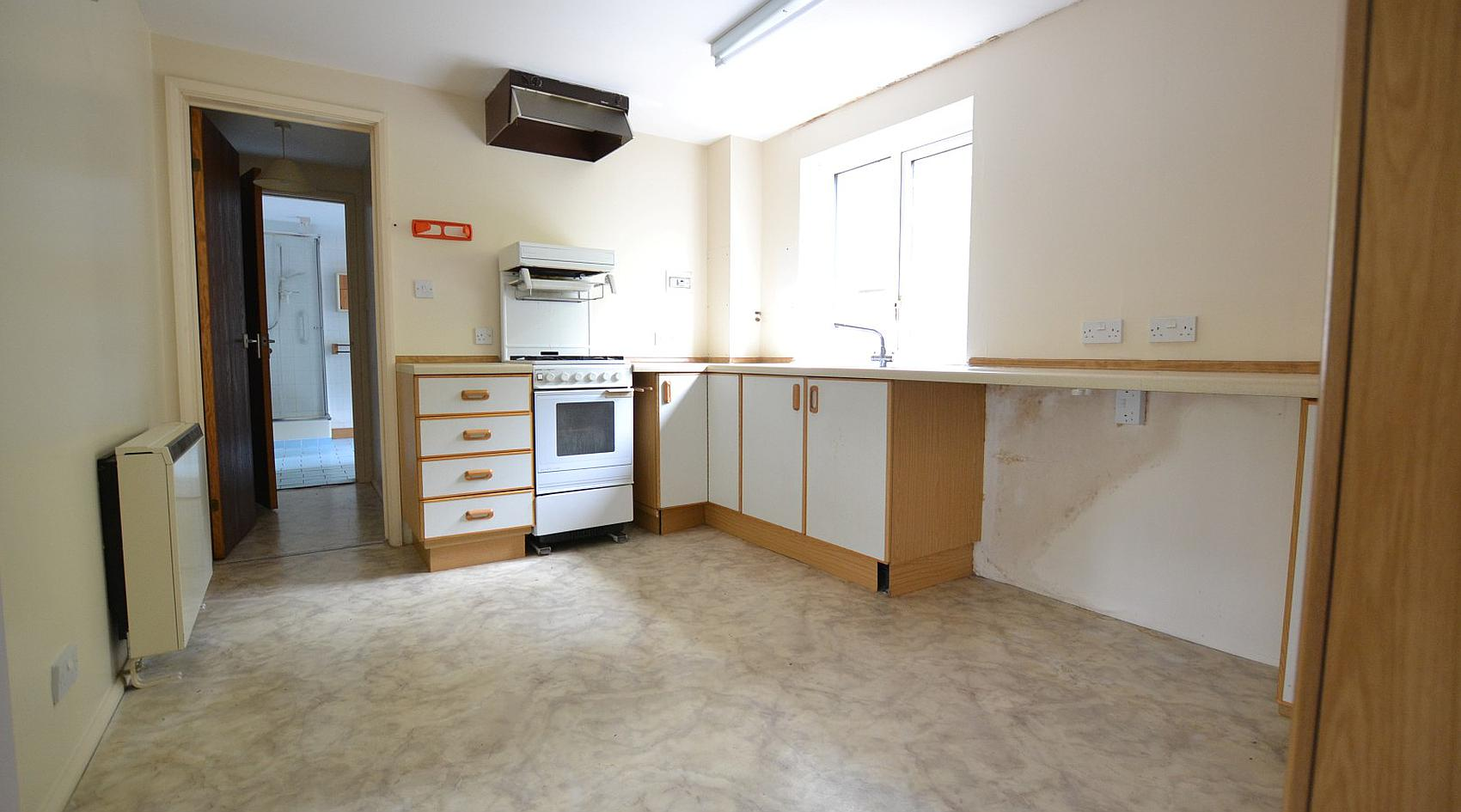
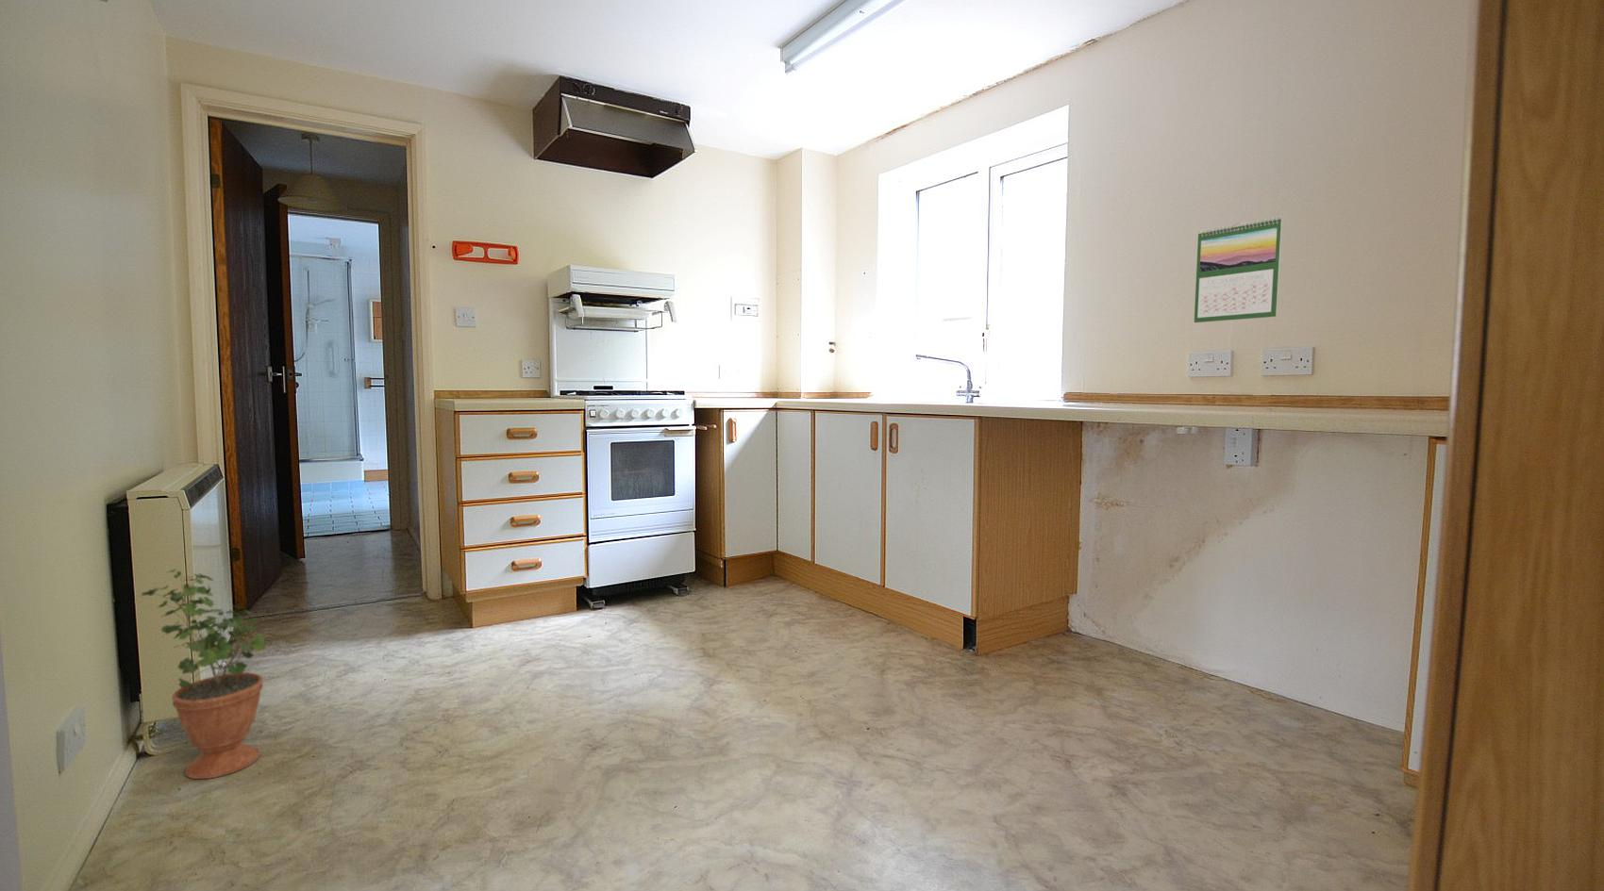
+ potted plant (206, 668)
+ calendar (1236, 271)
